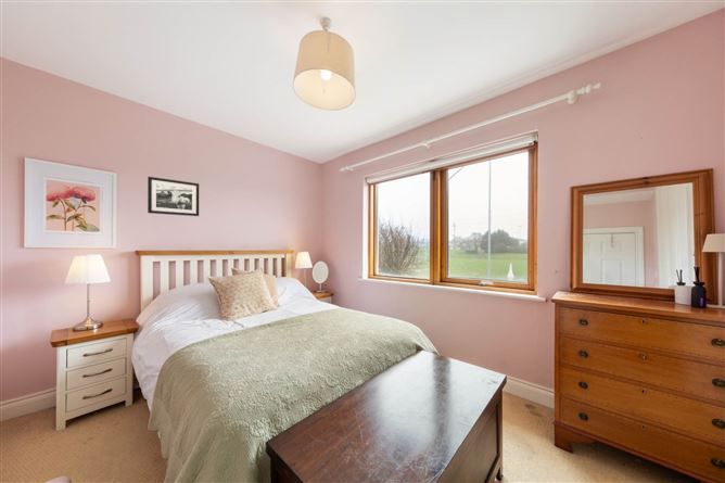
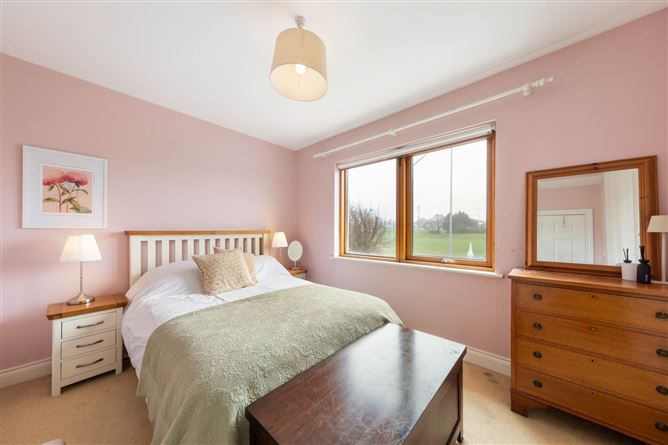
- picture frame (175, 198)
